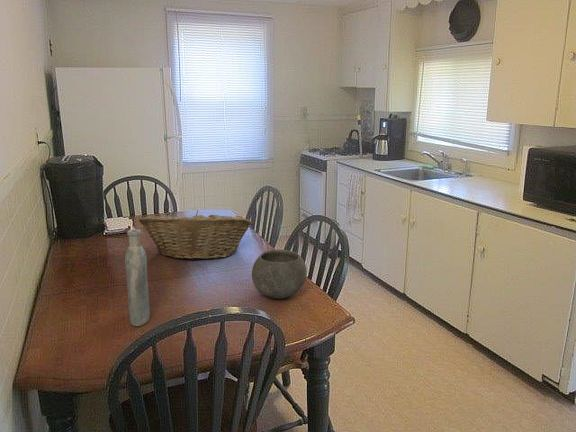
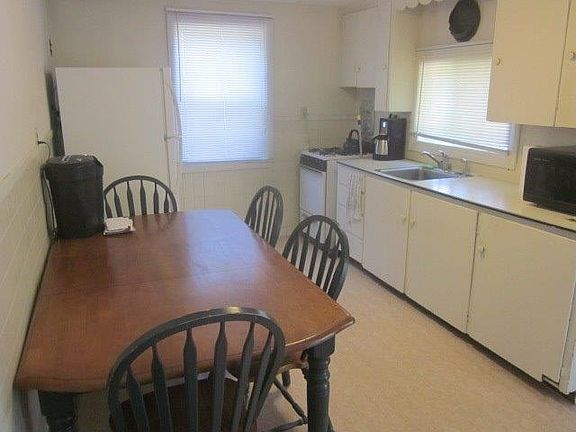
- bowl (279, 274)
- bottle (137, 275)
- fruit basket (196, 230)
